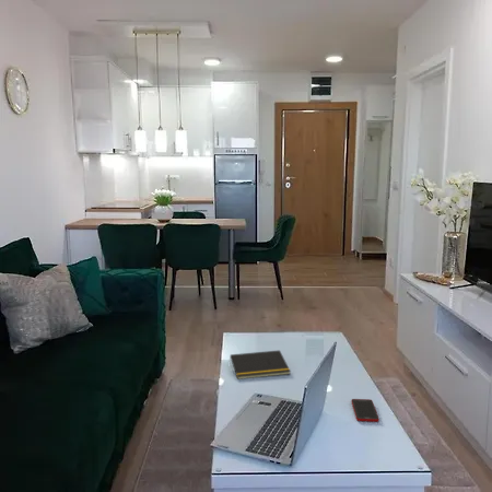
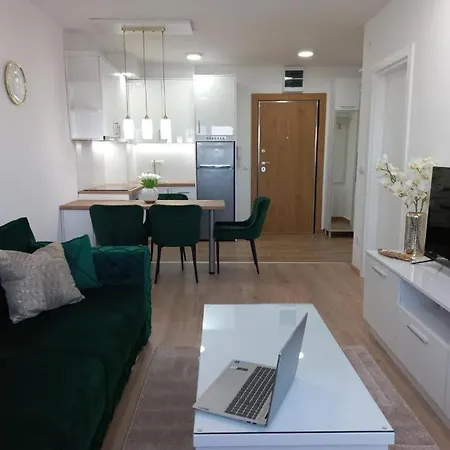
- cell phone (364, 410)
- notepad (259, 364)
